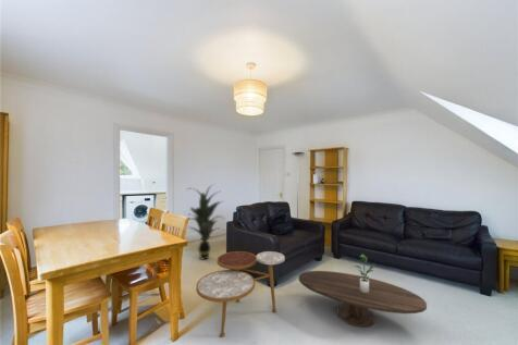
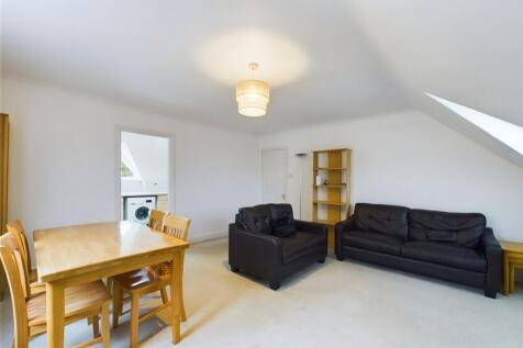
- coffee table (355, 300)
- side table (244, 288)
- indoor plant (207, 221)
- potted plant (366, 272)
